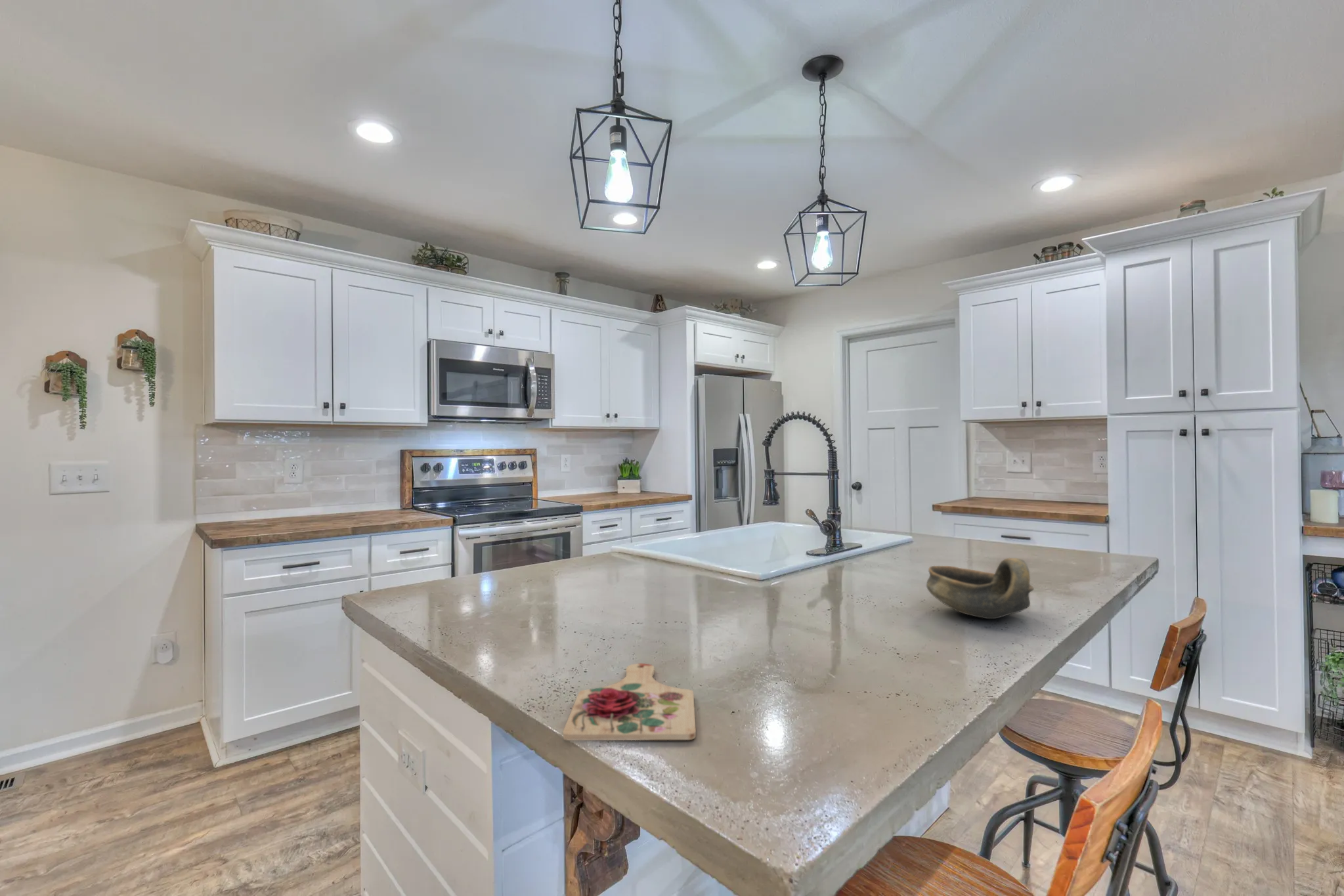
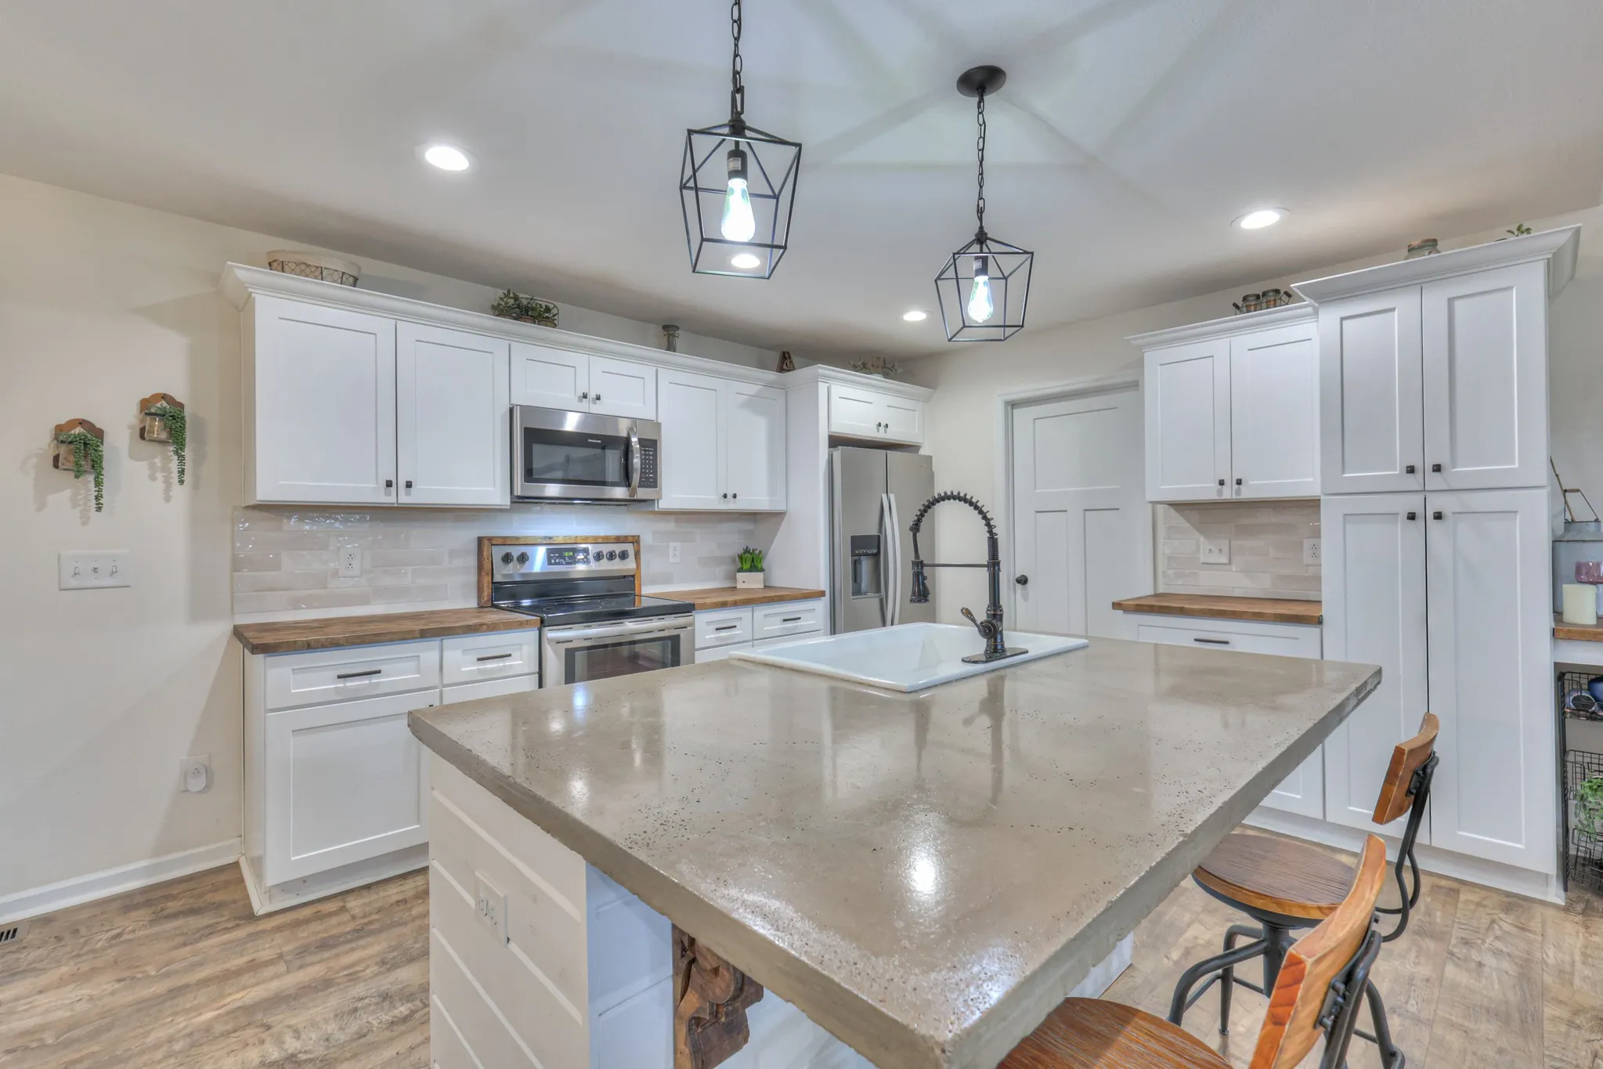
- cutting board (636, 689)
- oil lamp (982, 584)
